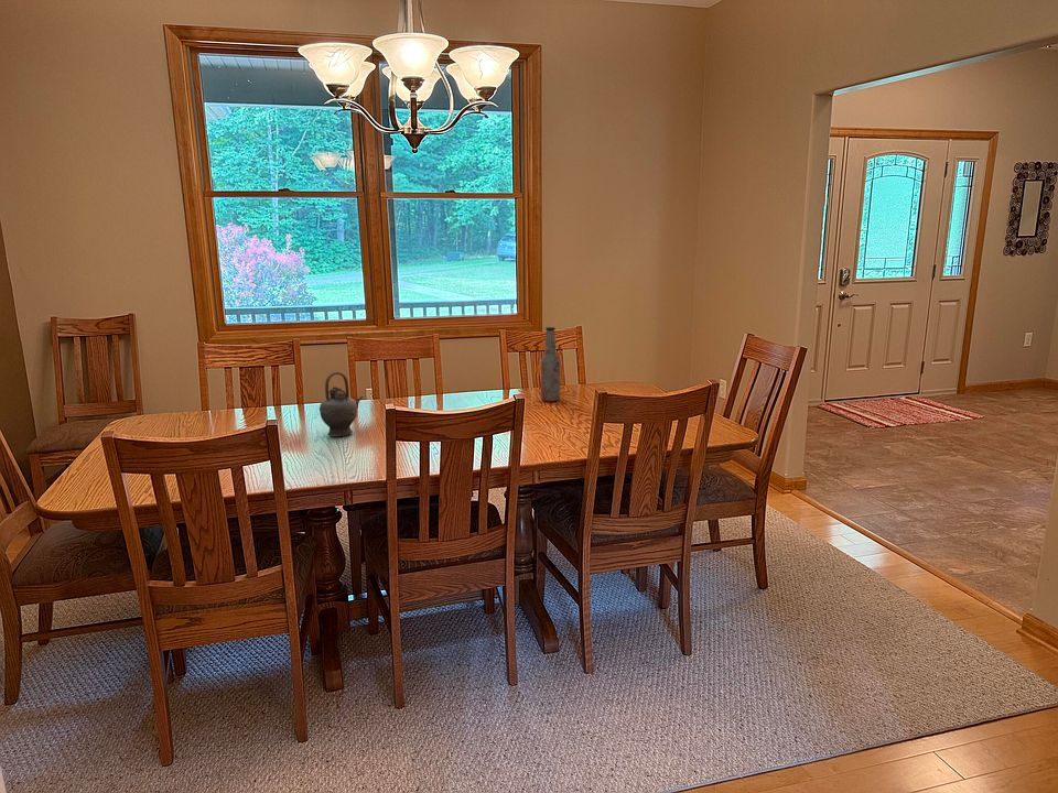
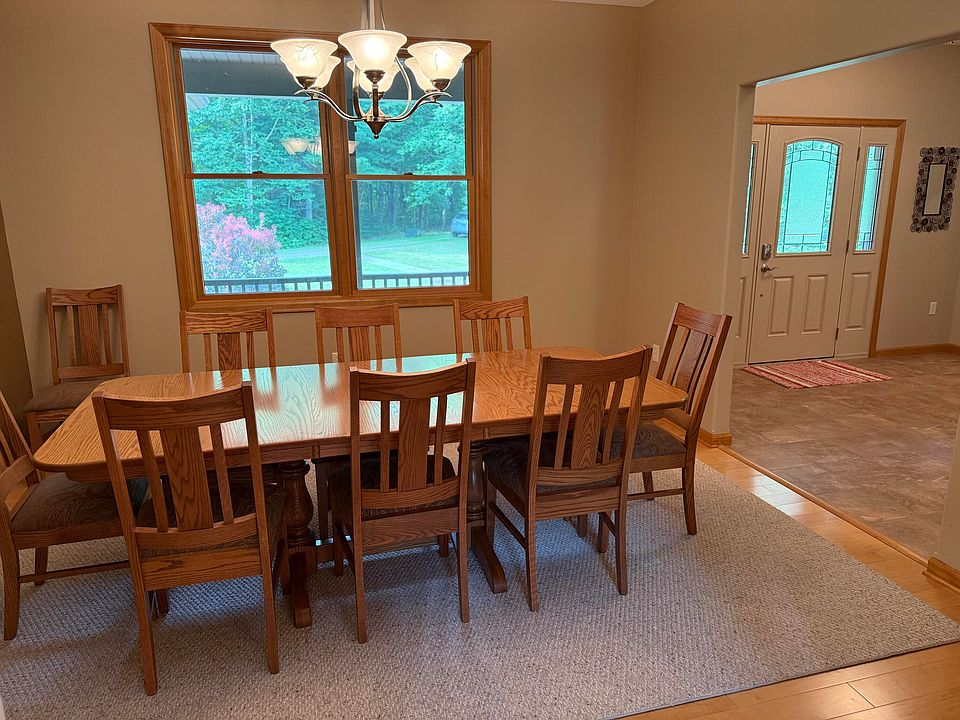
- bottle (550, 363)
- teapot (342, 402)
